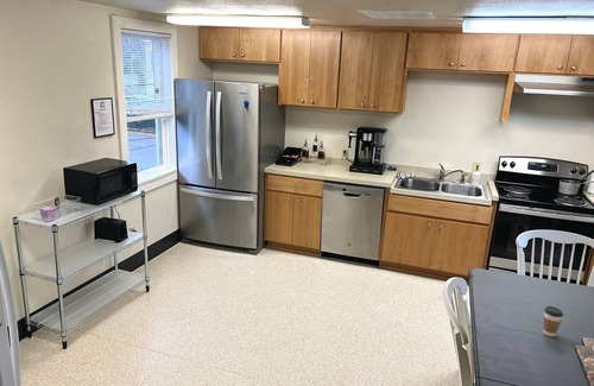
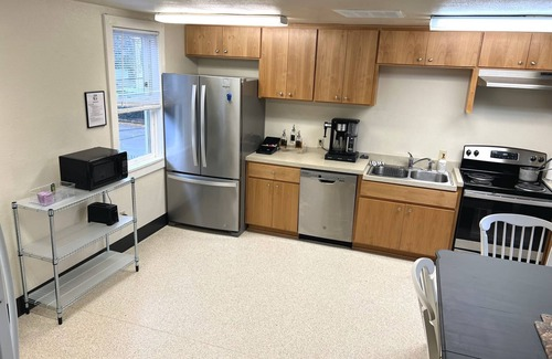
- coffee cup (551, 321)
